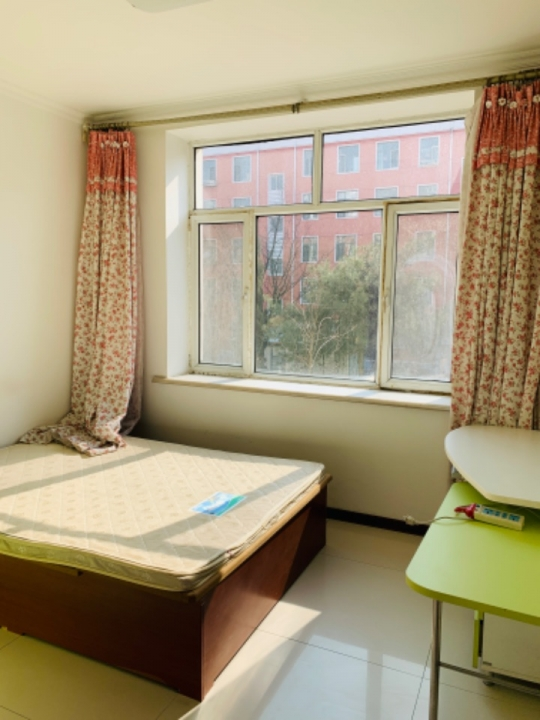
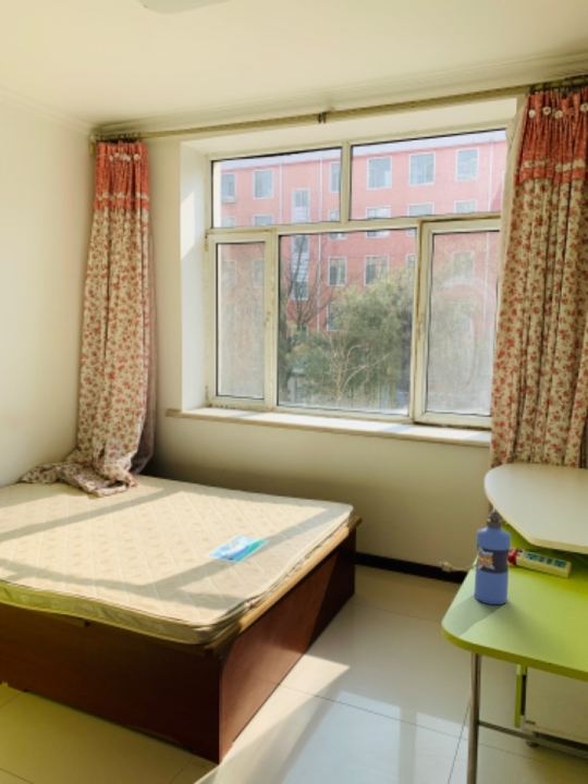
+ water bottle (492, 555)
